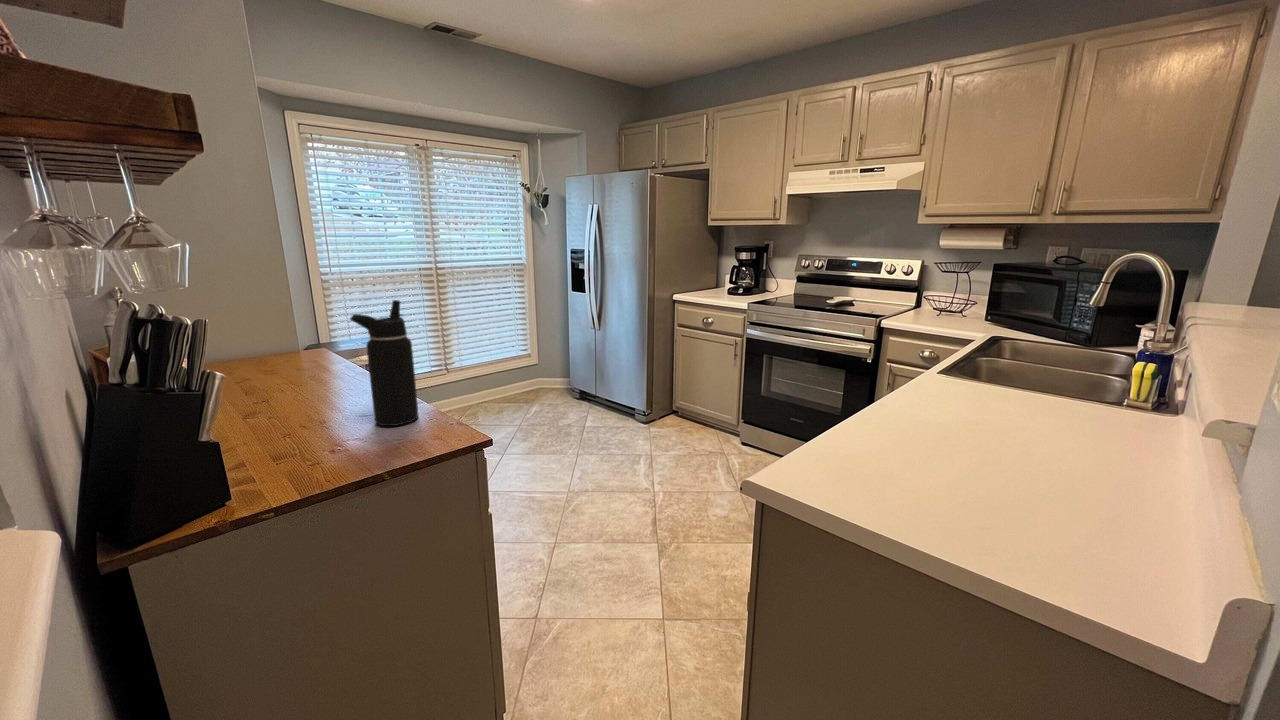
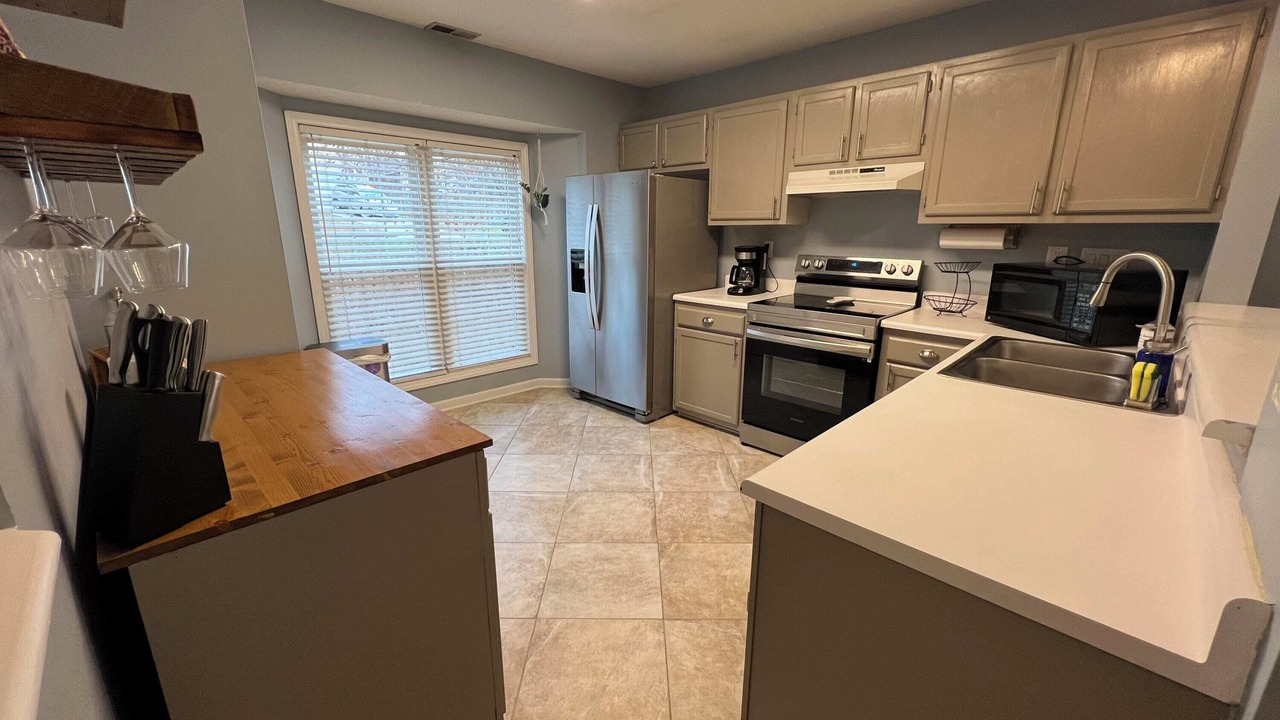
- water bottle (386, 363)
